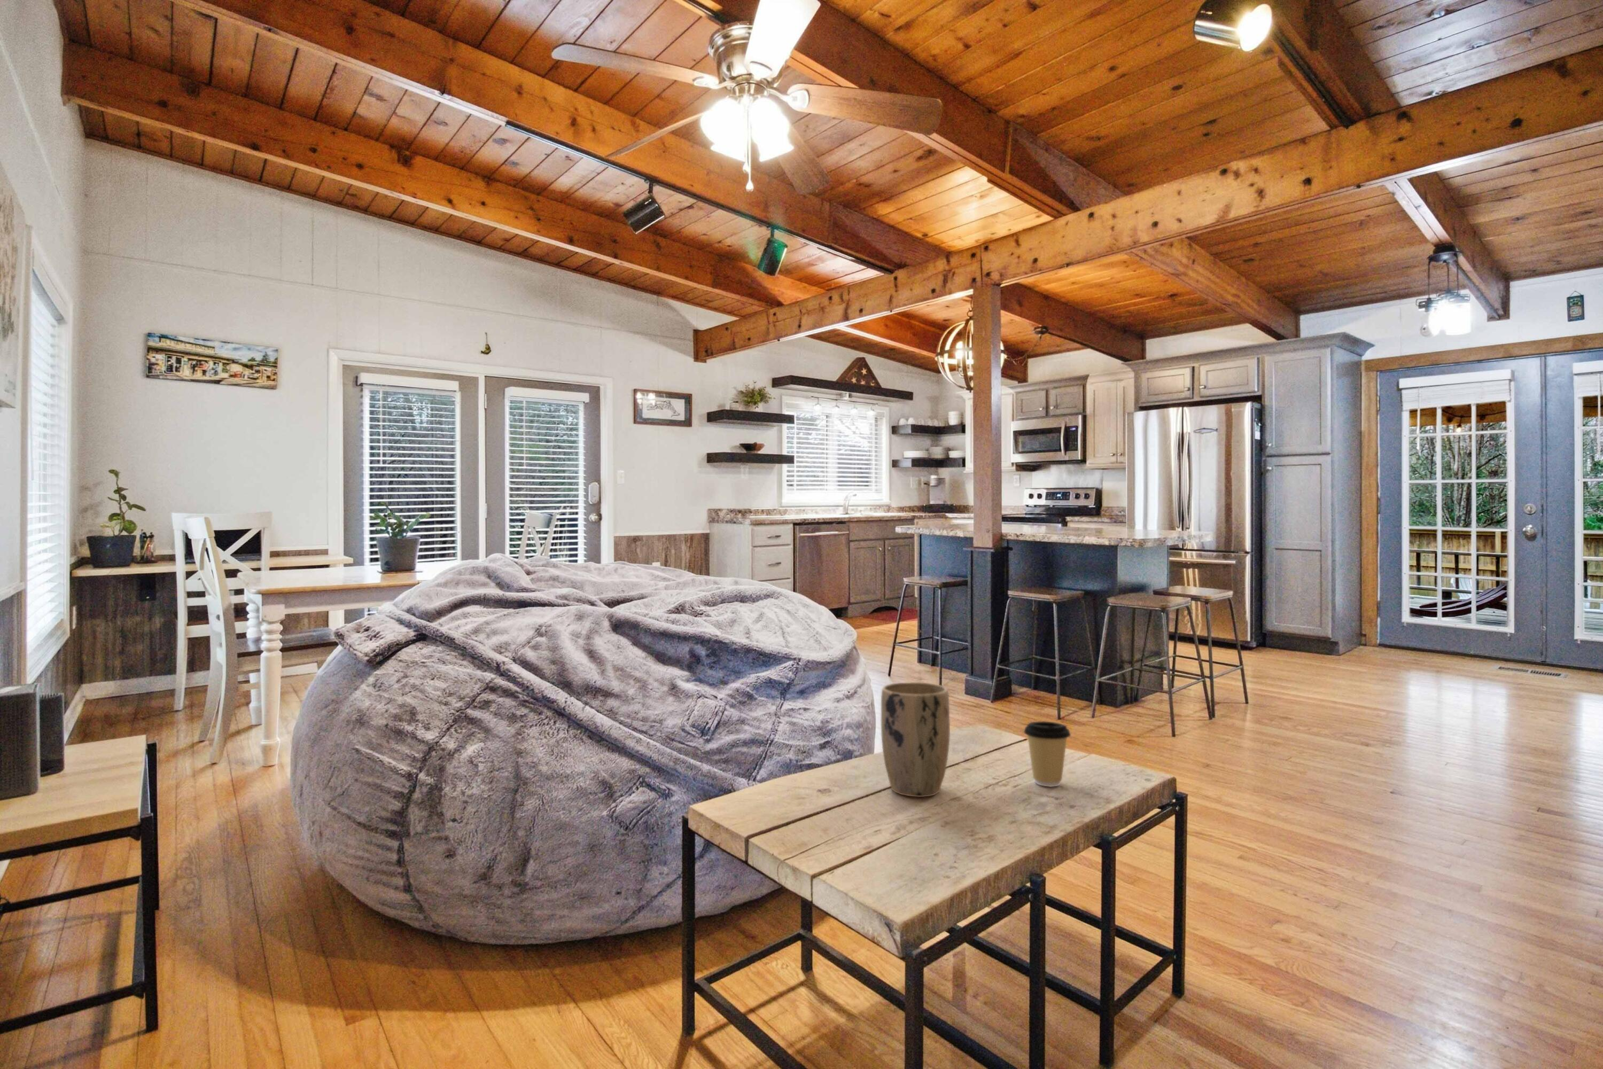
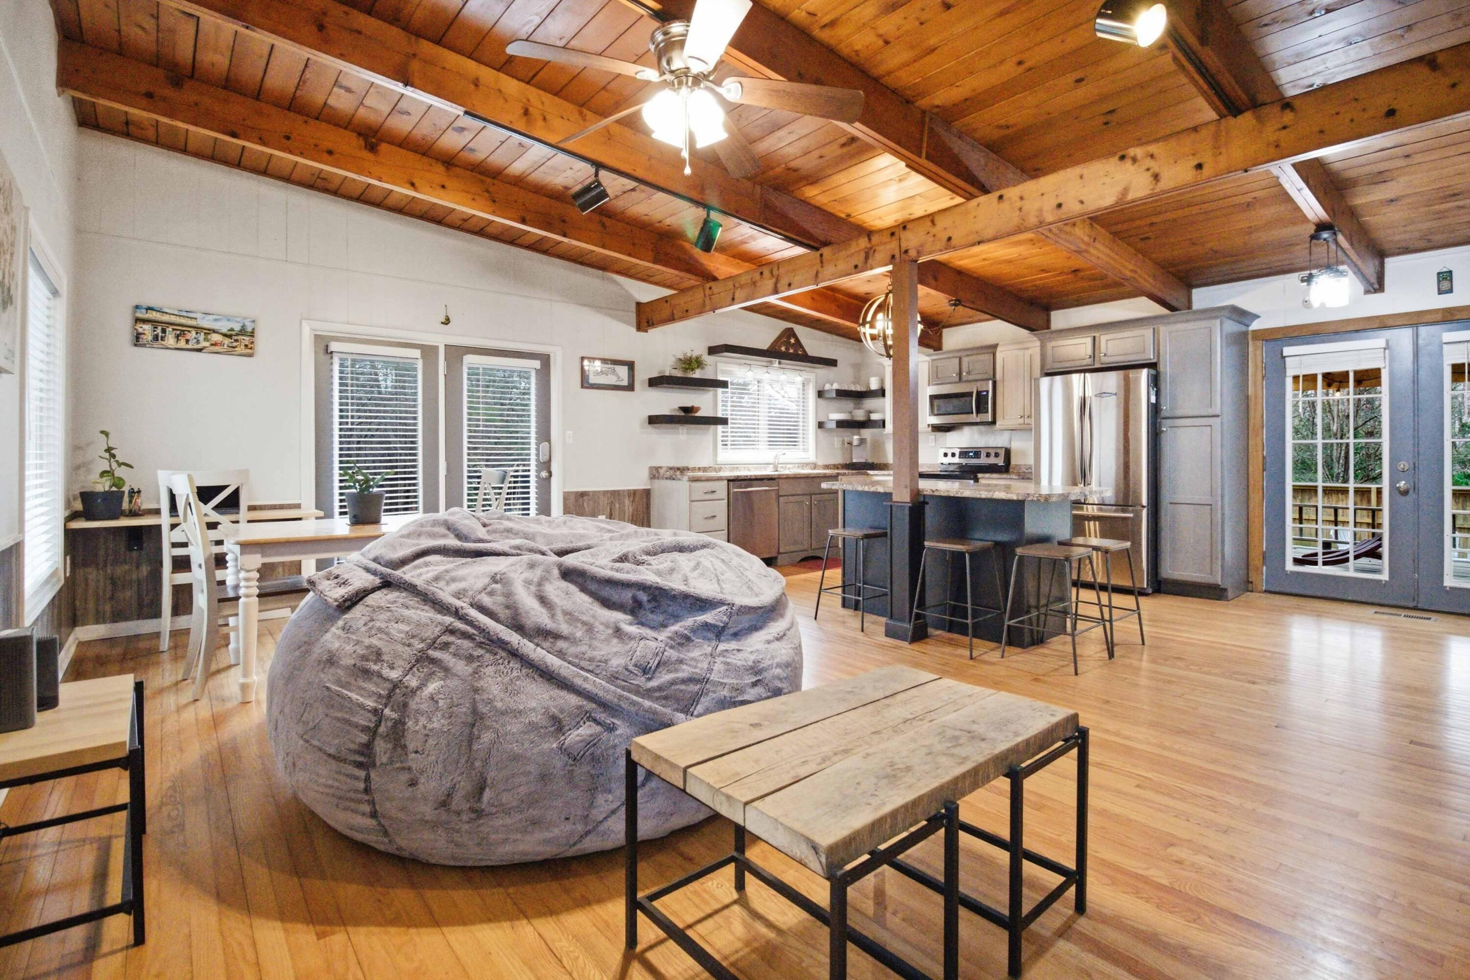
- coffee cup (1047, 753)
- plant pot (915, 739)
